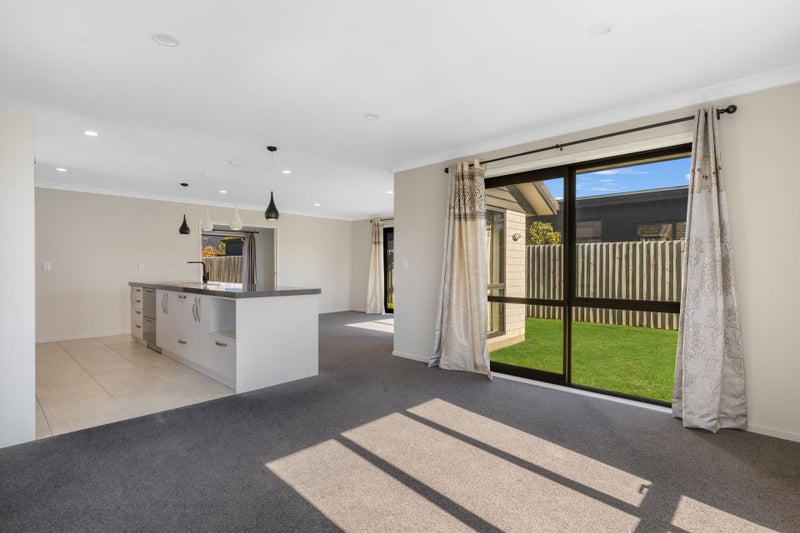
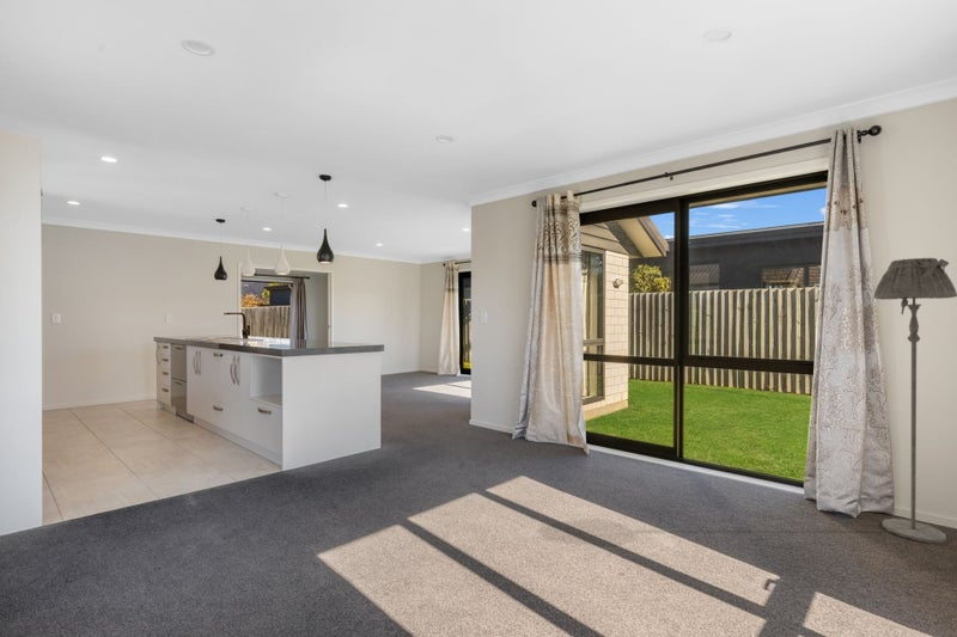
+ floor lamp (913, 396)
